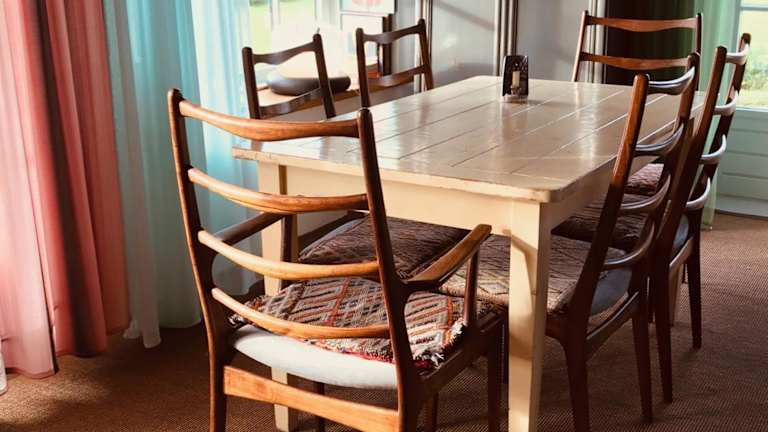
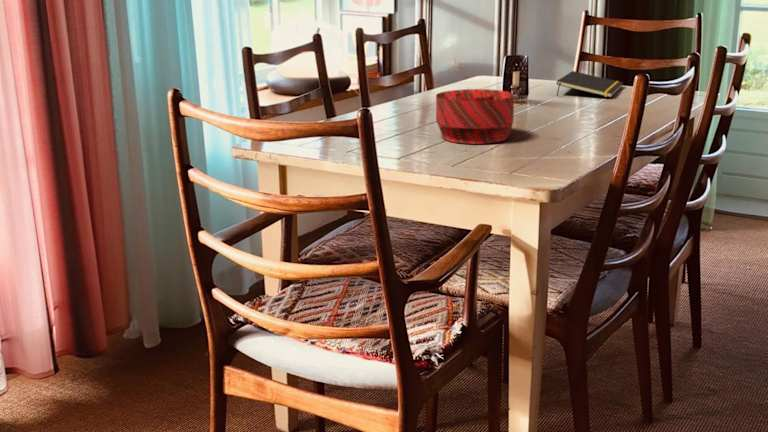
+ notepad (590, 83)
+ bowl (474, 115)
